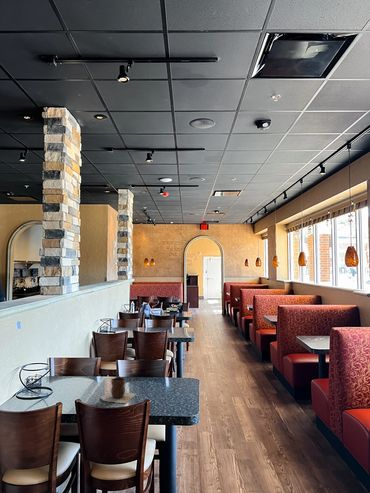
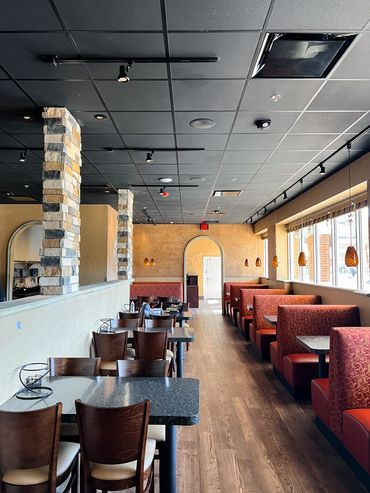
- vase (118, 388)
